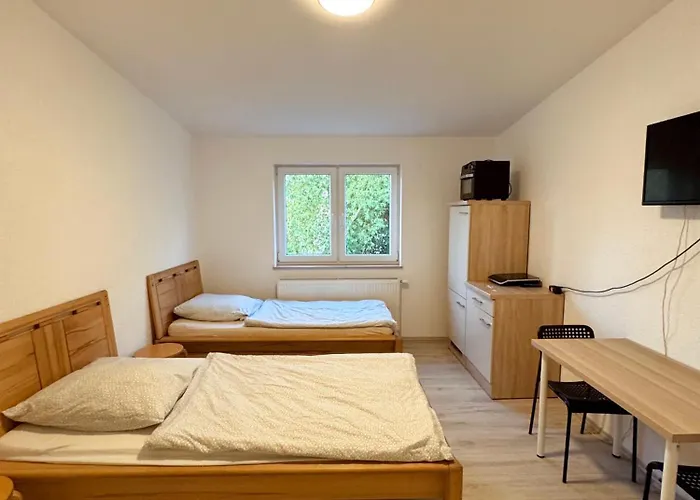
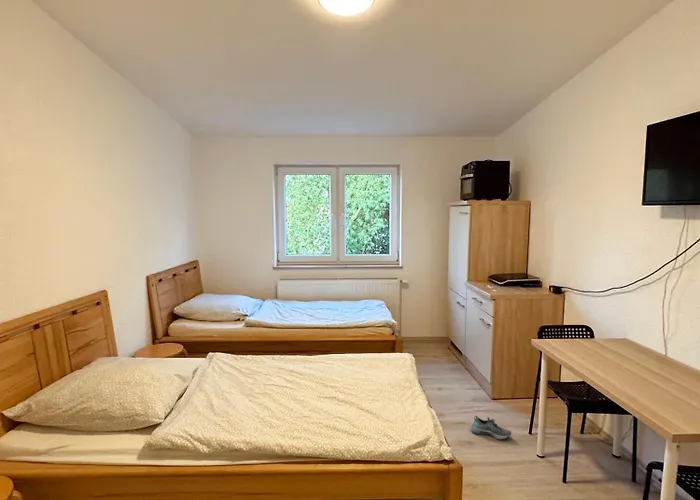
+ shoe (490, 425)
